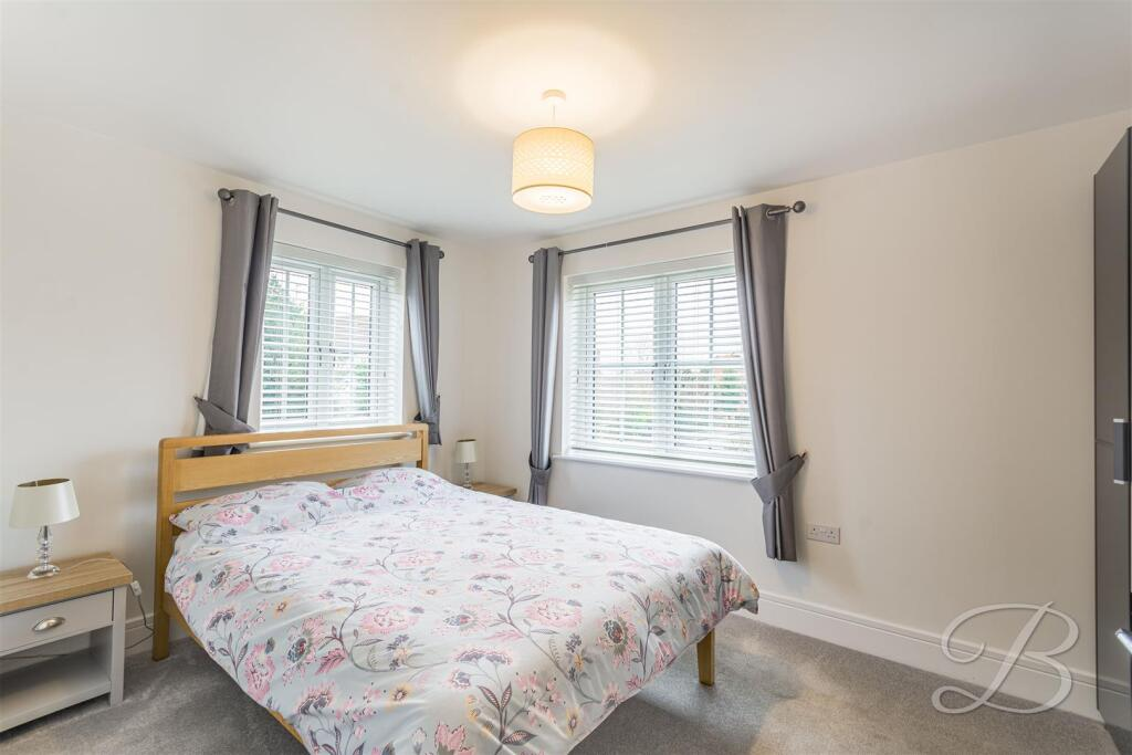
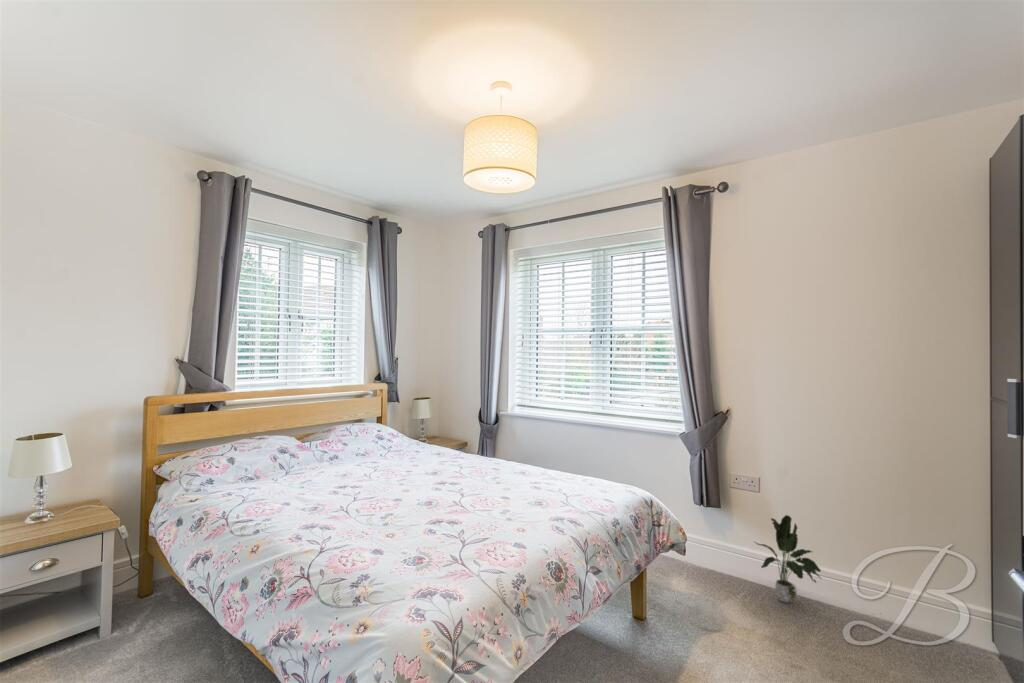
+ potted plant (786, 560)
